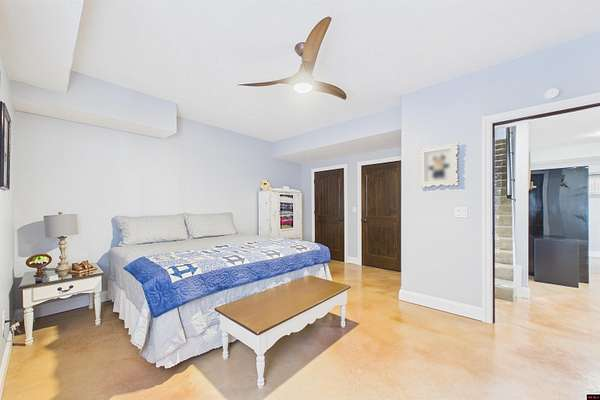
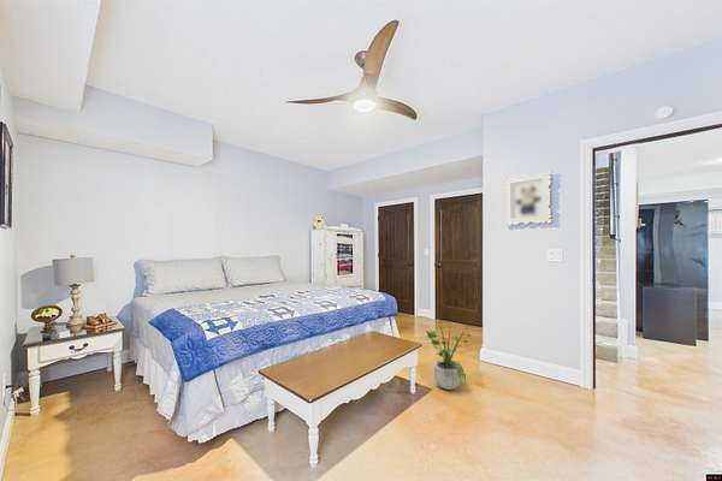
+ potted plant (450, 349)
